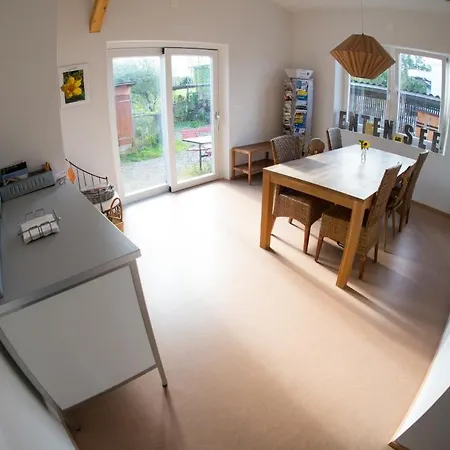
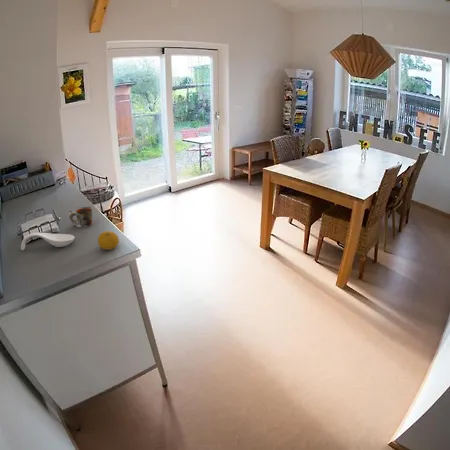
+ spoon rest (47, 239)
+ mug (81, 217)
+ fruit (108, 240)
